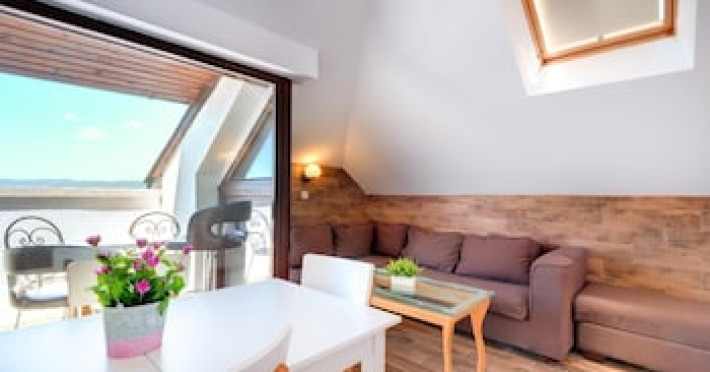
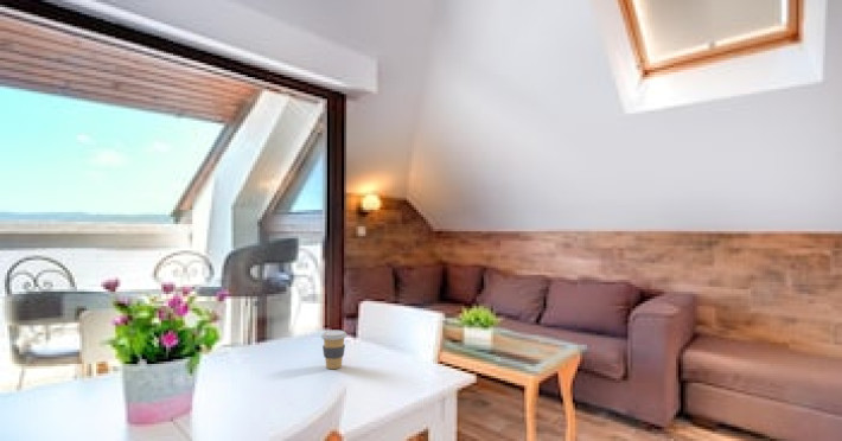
+ coffee cup (333, 349)
